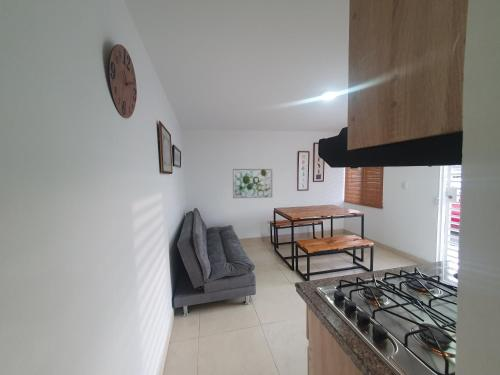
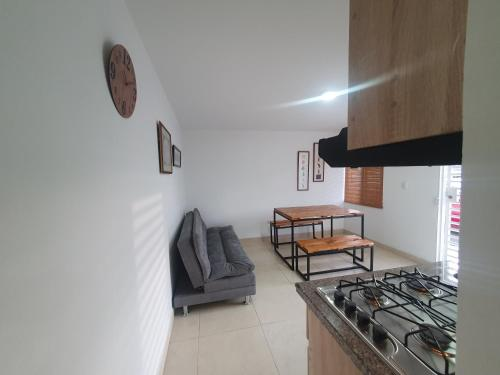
- wall art (252, 183)
